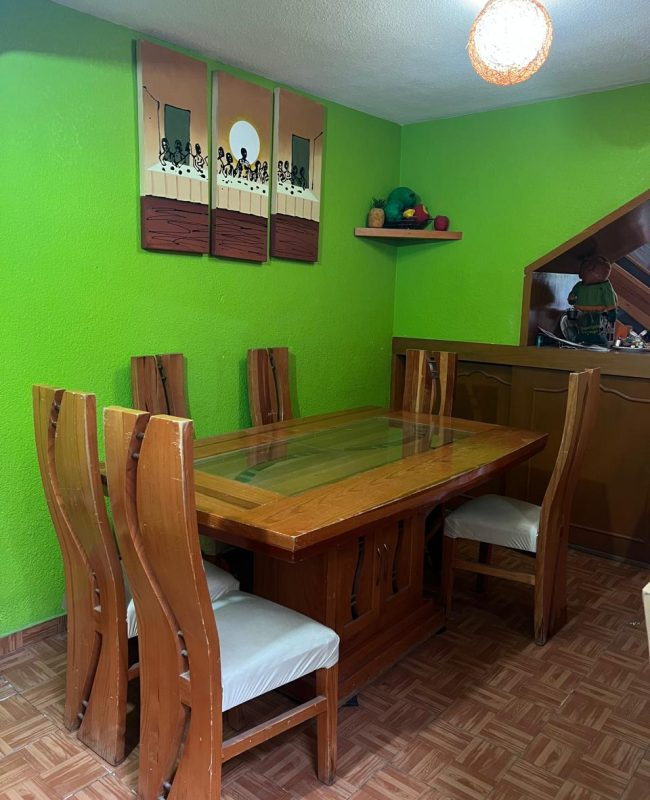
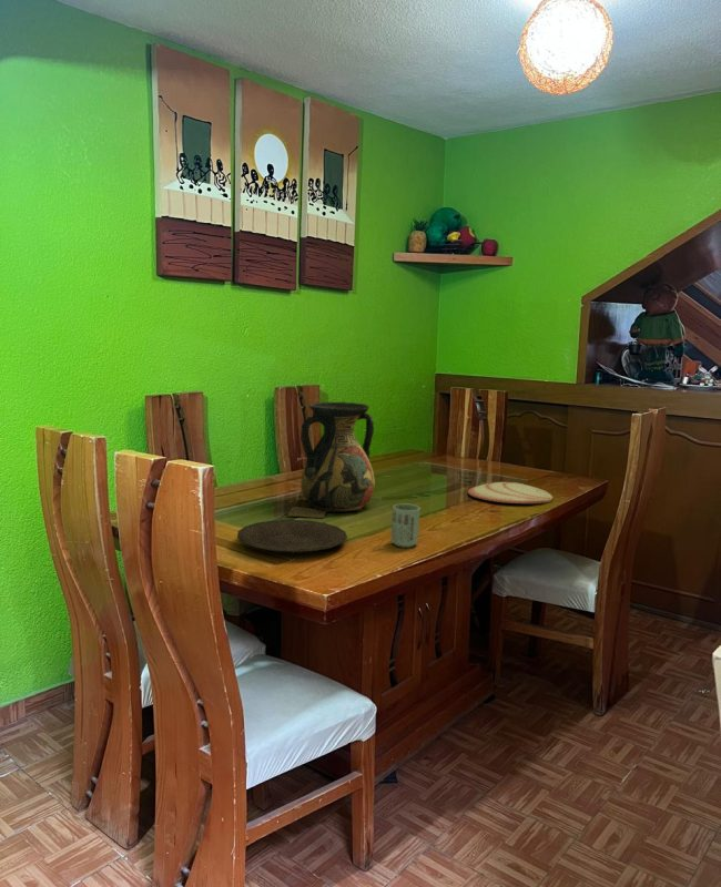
+ plate (509, 490)
+ cup (405, 526)
+ plate (292, 539)
+ vase (335, 456)
